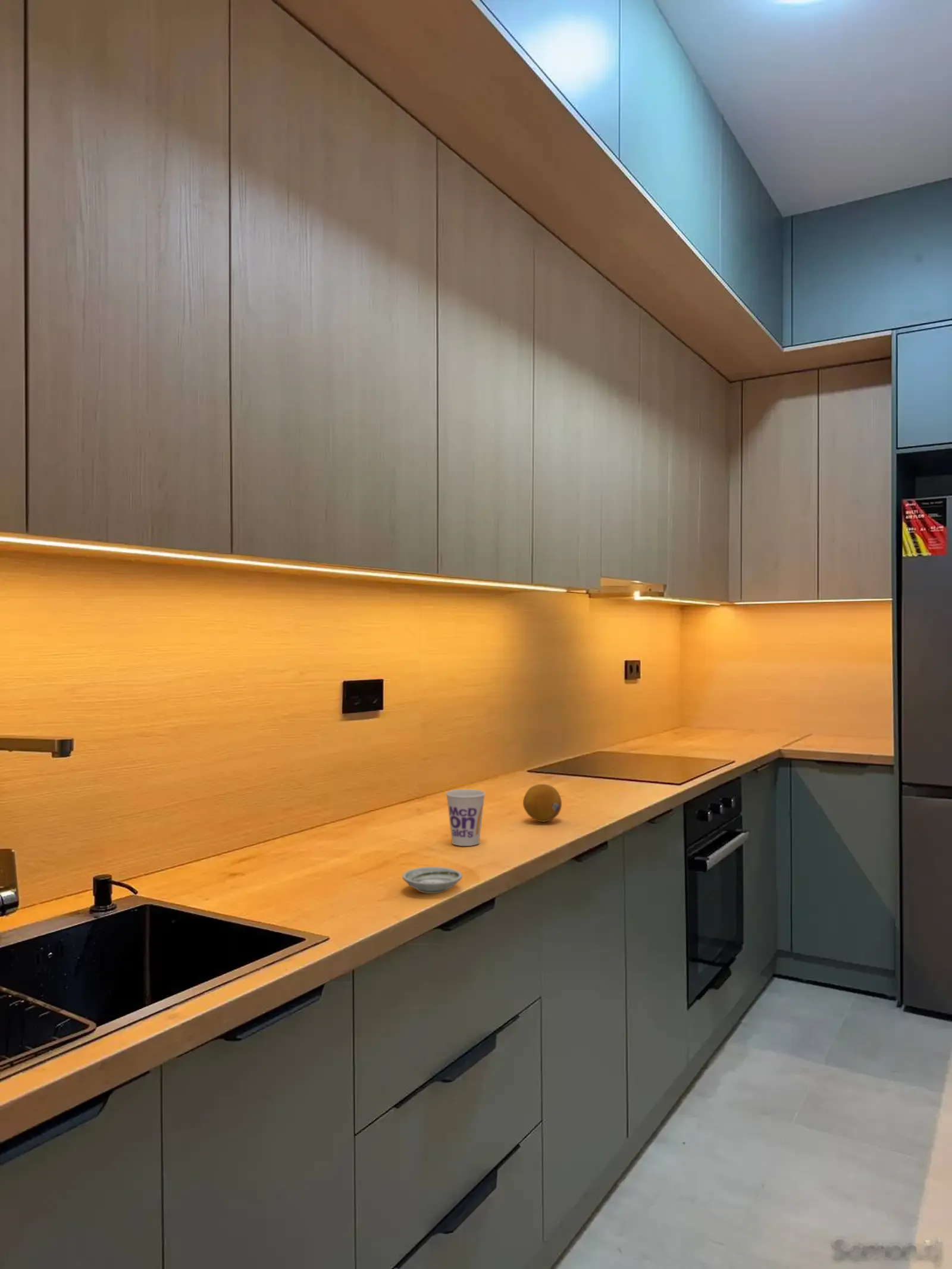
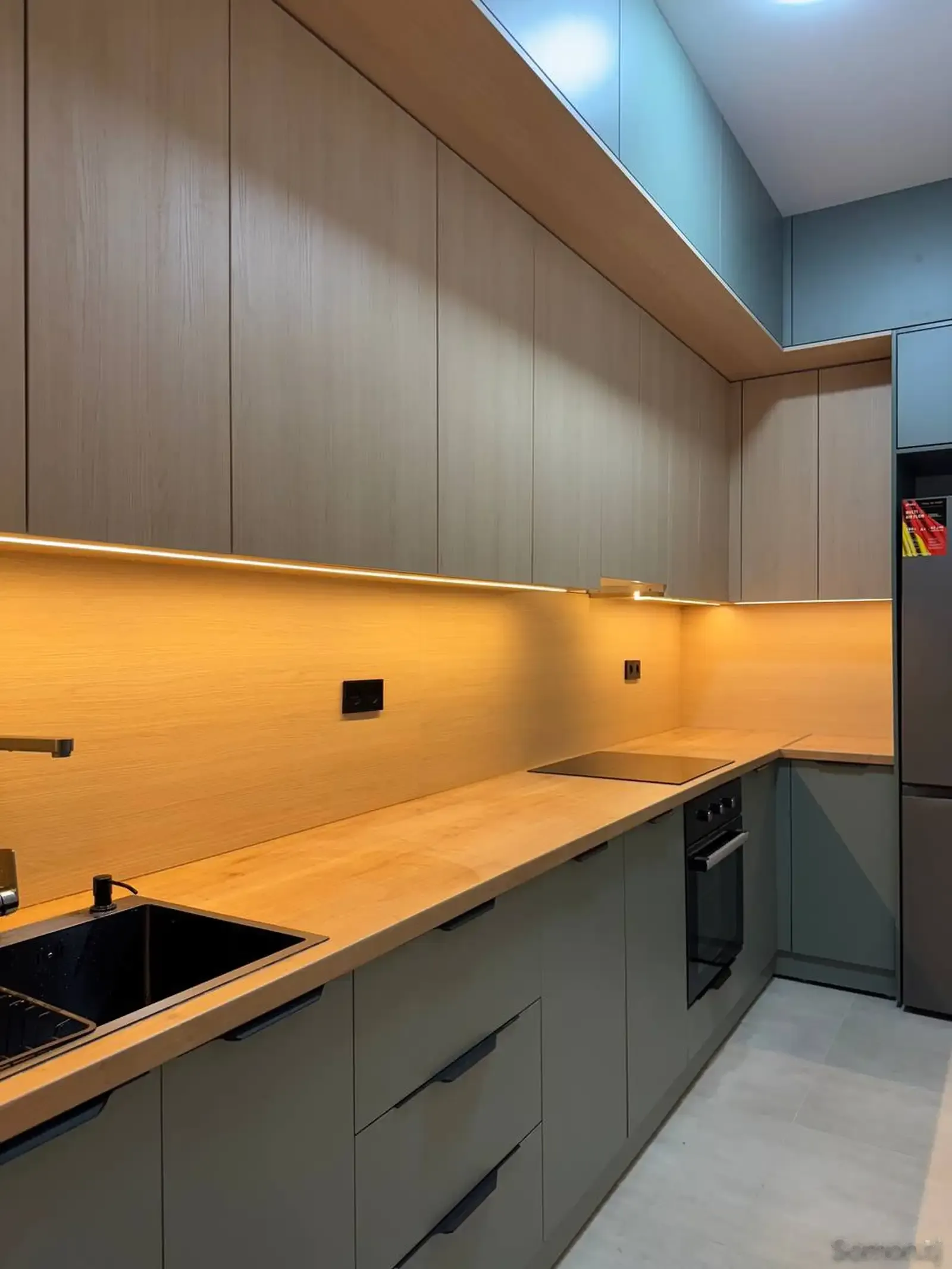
- saucer (432, 882)
- fruit (542, 803)
- cup (465, 817)
